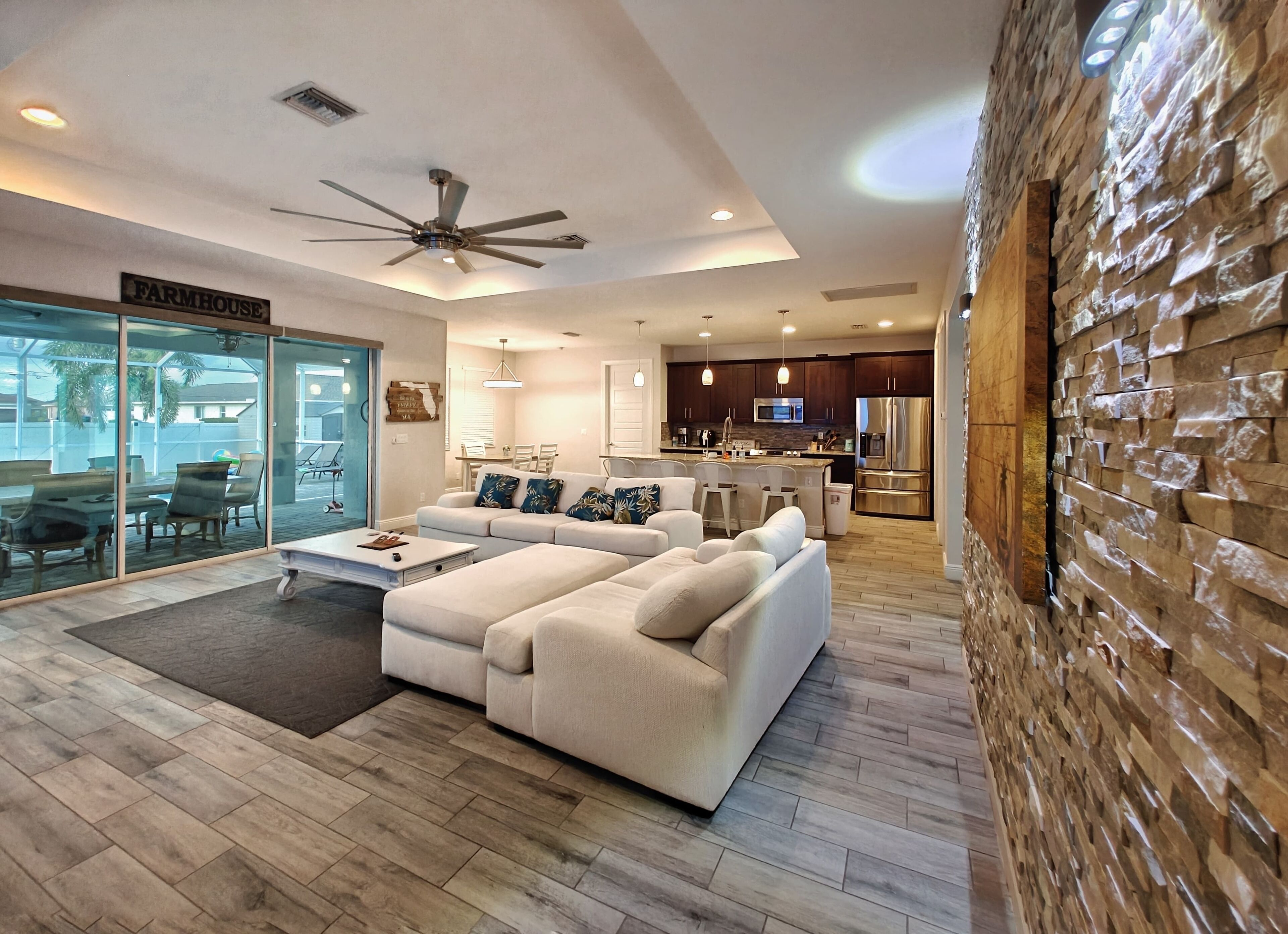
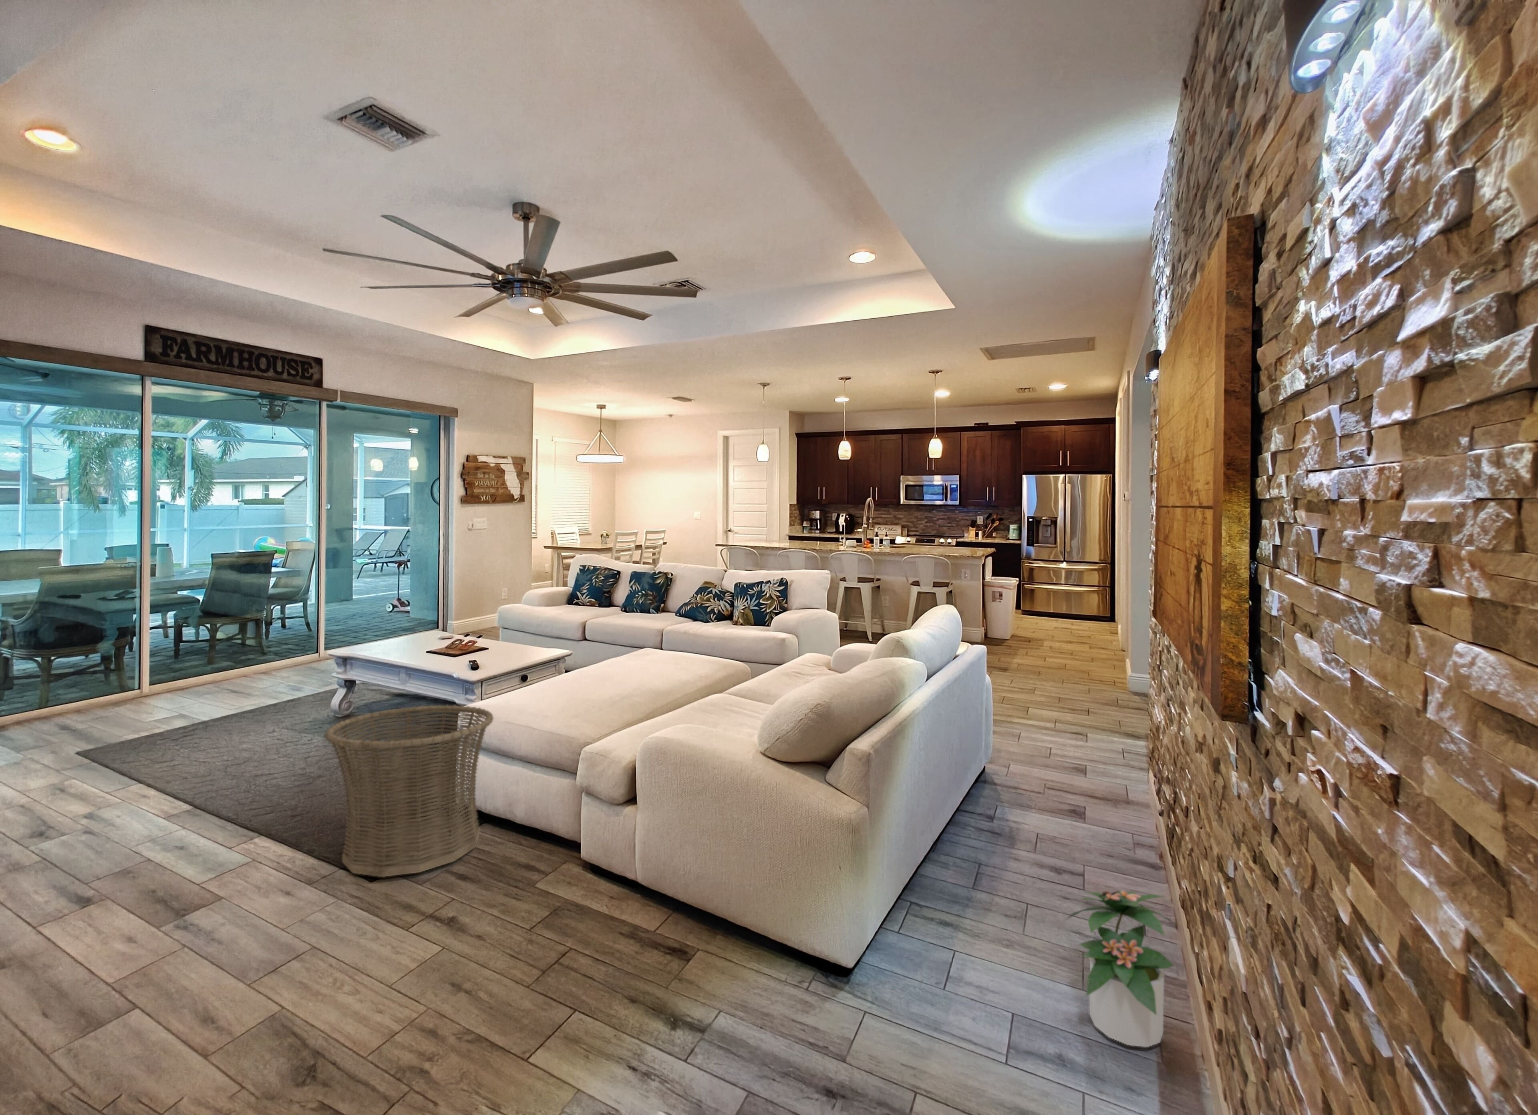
+ basket (413, 784)
+ potted plant (1121, 956)
